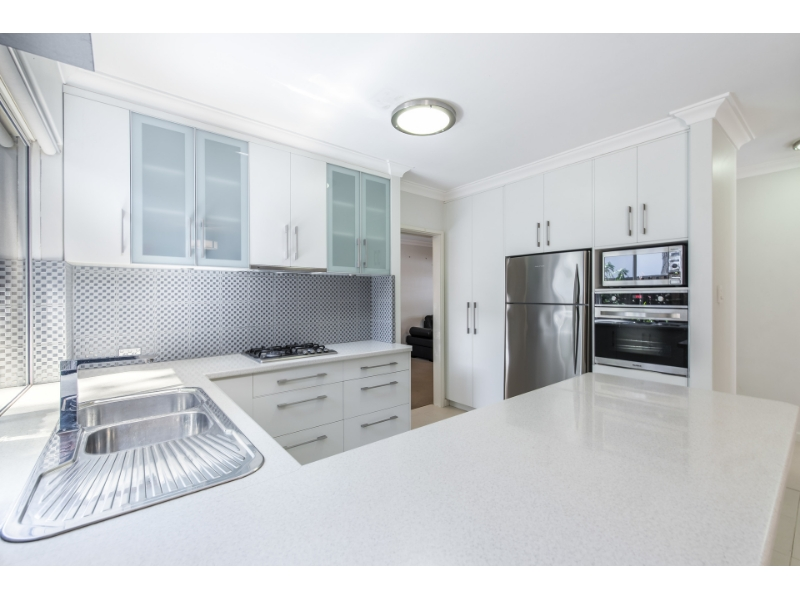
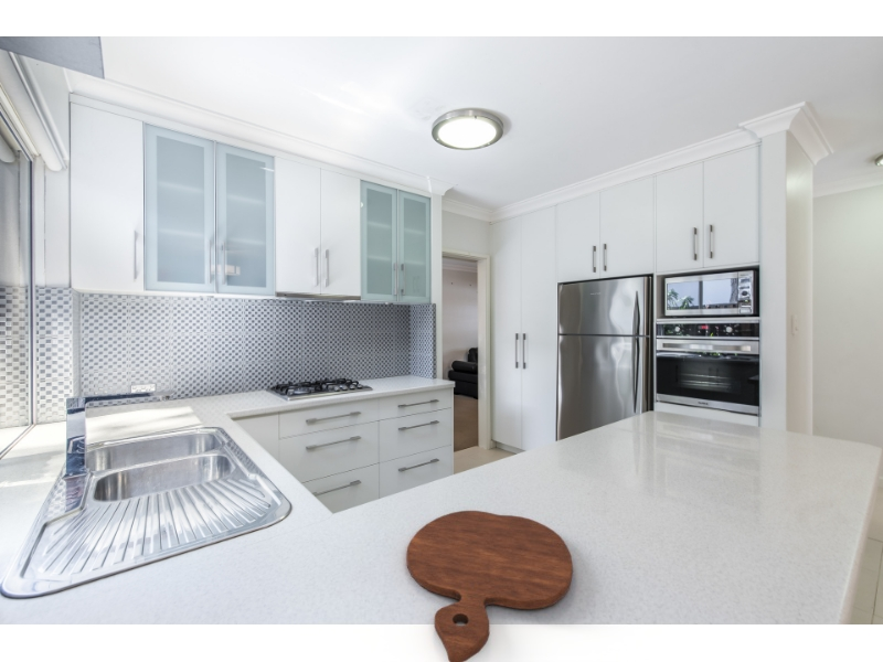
+ cutting board (482, 568)
